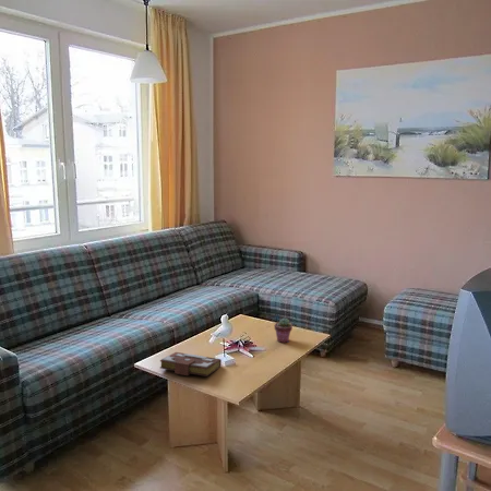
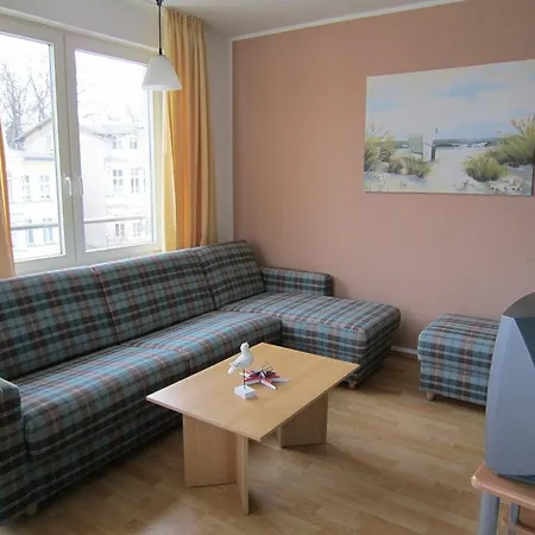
- book (190, 362)
- potted succulent (283, 328)
